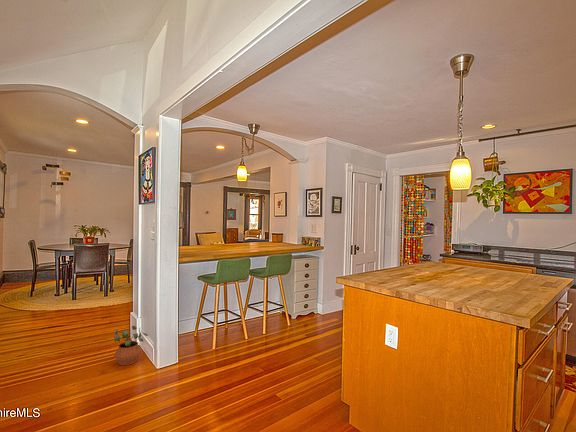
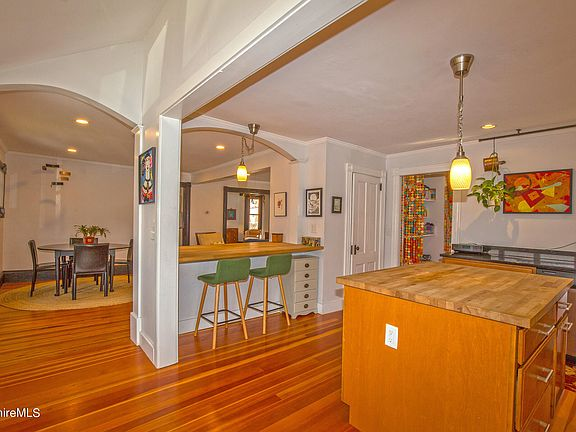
- potted plant (131, 343)
